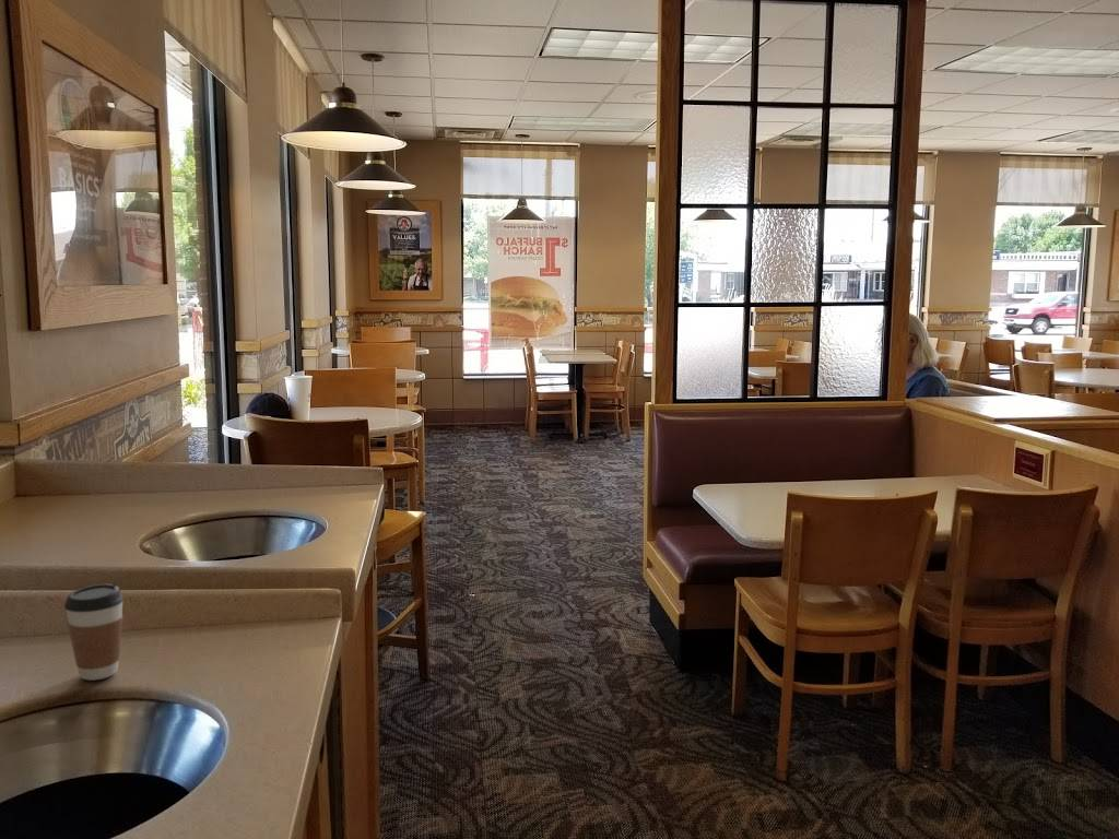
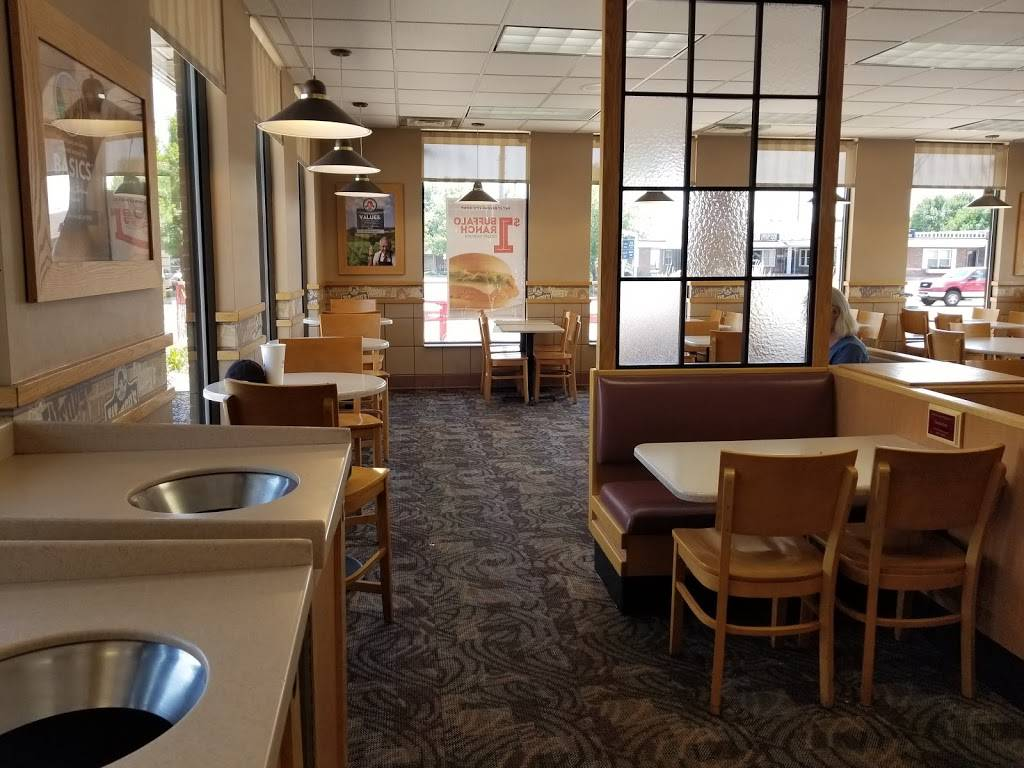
- coffee cup (95, 633)
